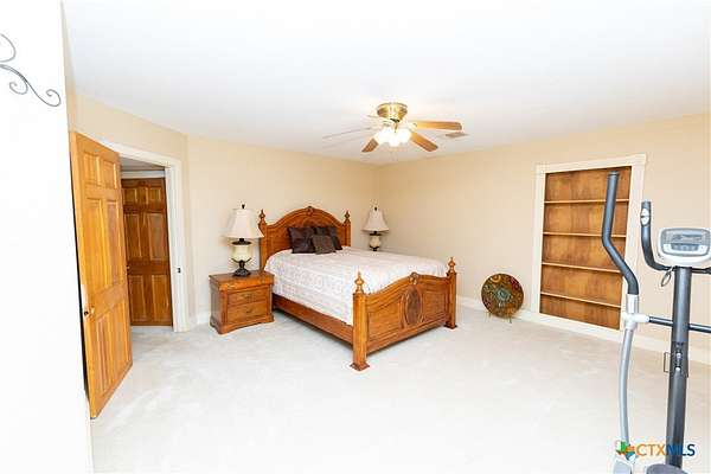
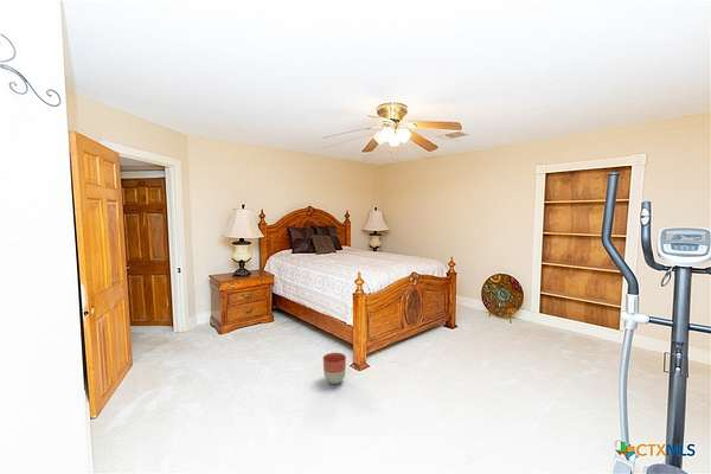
+ planter (334, 370)
